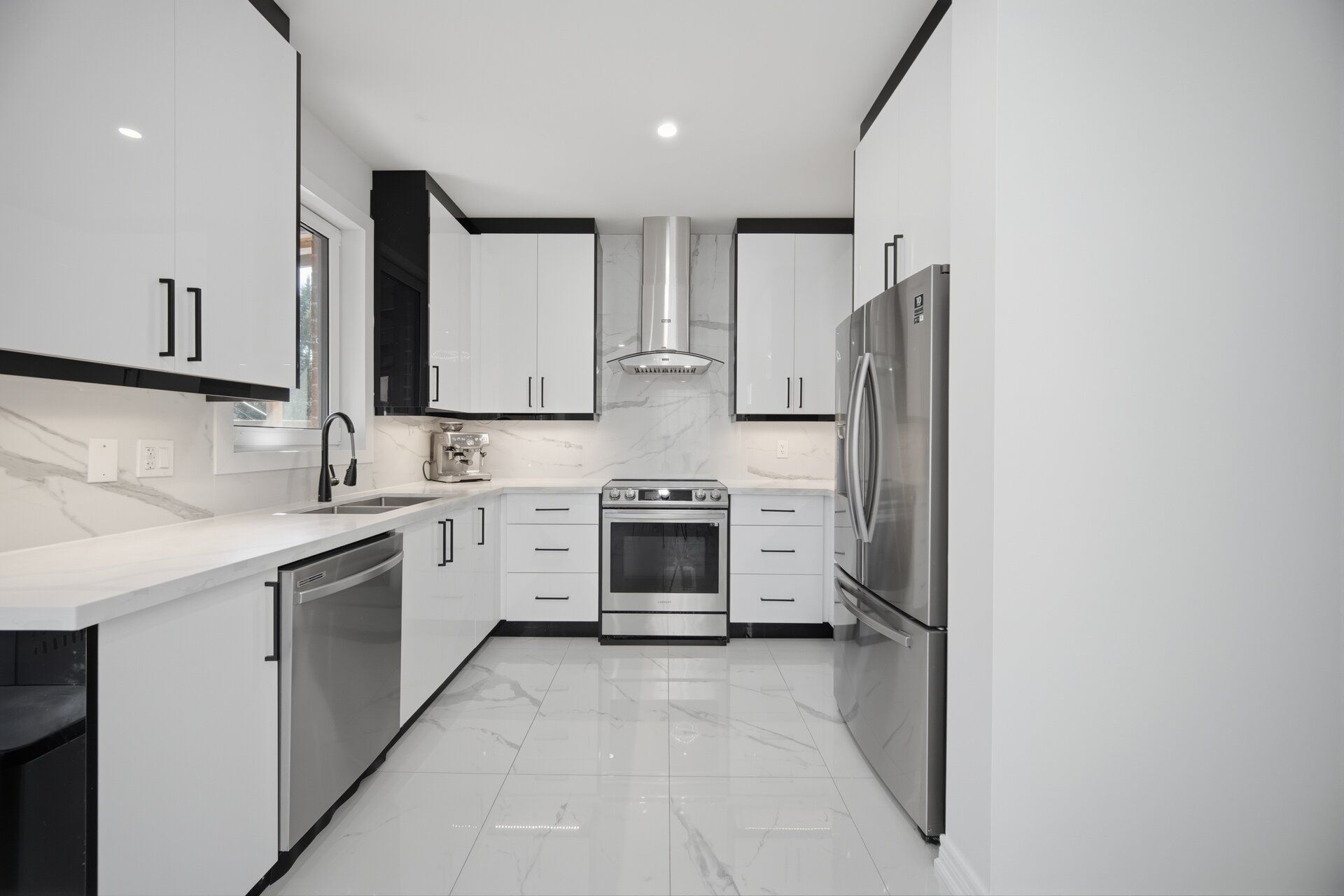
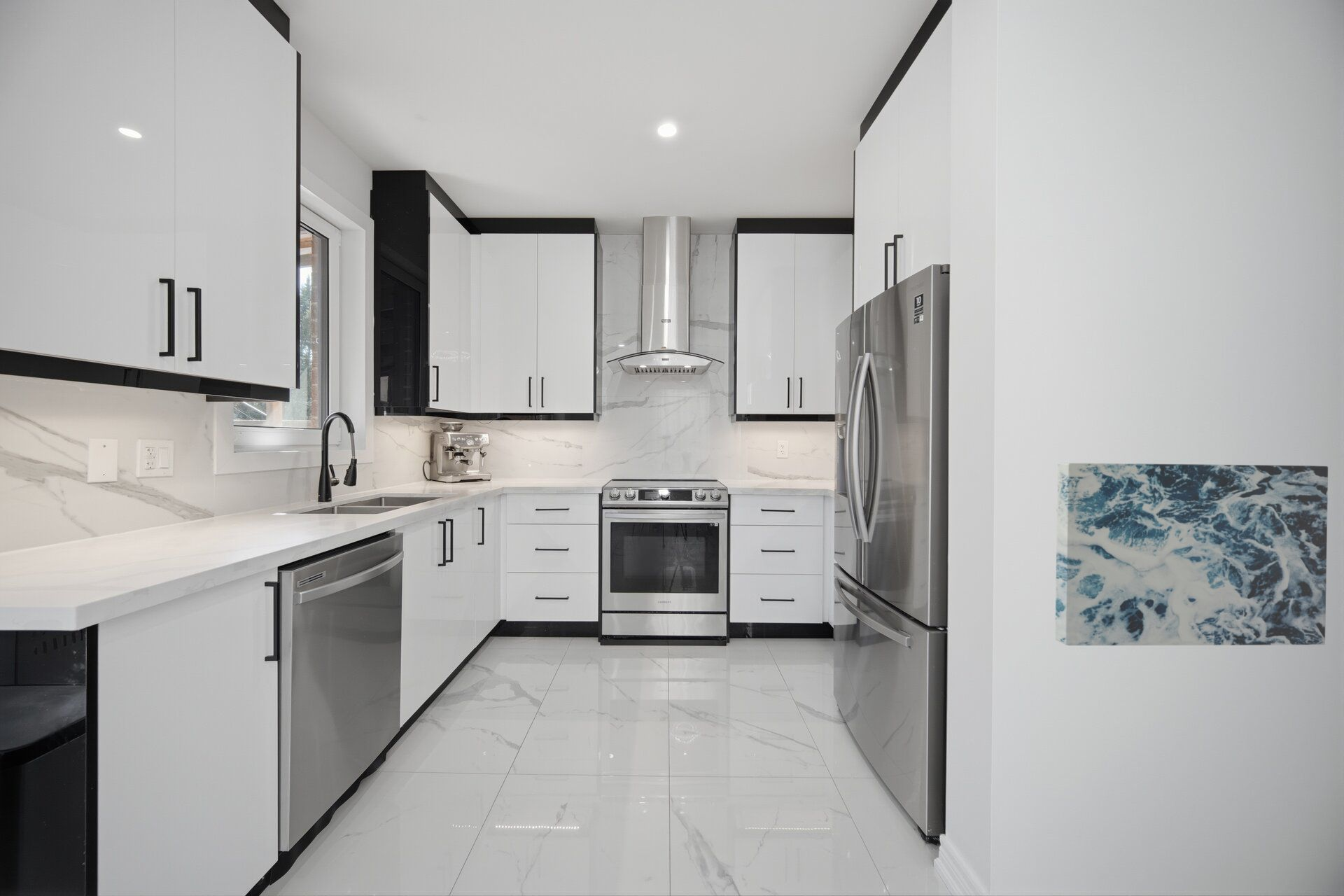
+ wall art (1190, 553)
